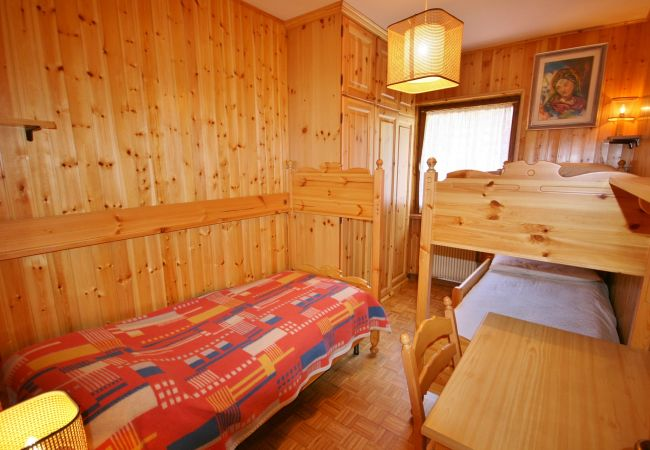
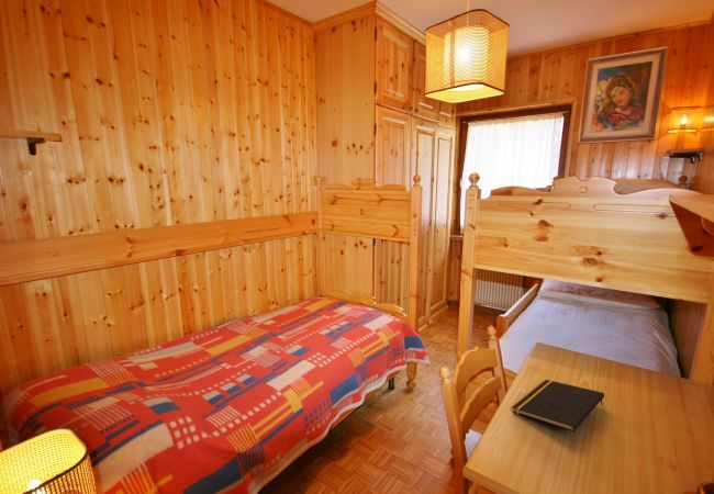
+ notepad (558, 402)
